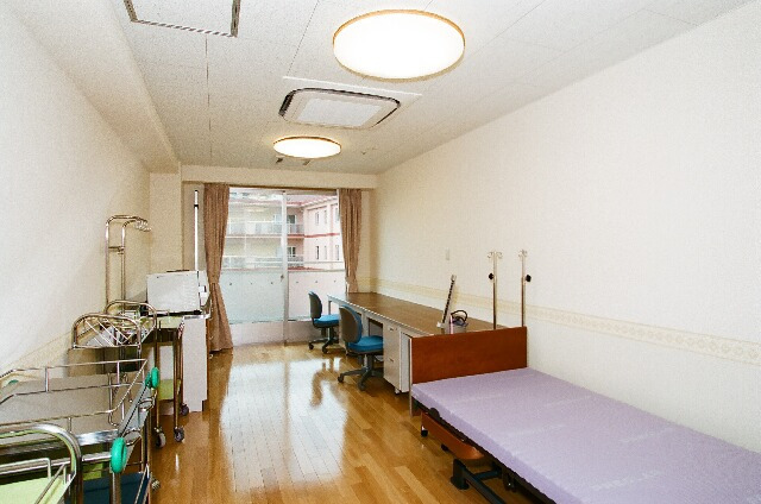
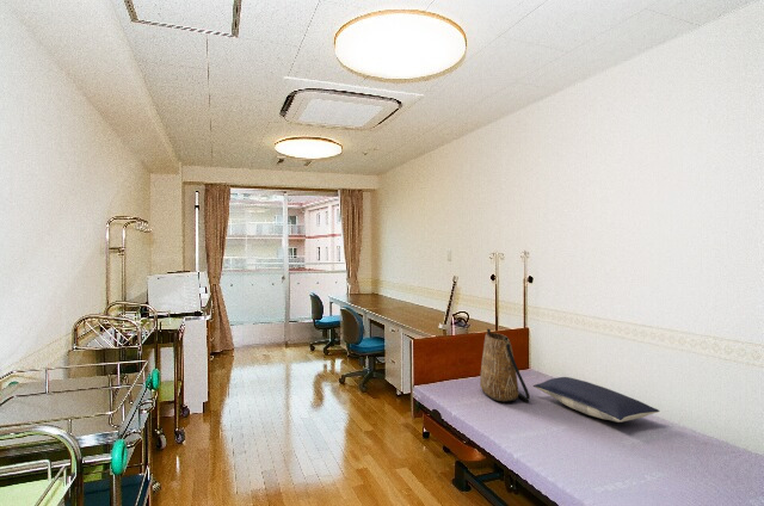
+ pillow (590, 397)
+ tote bag (500, 364)
